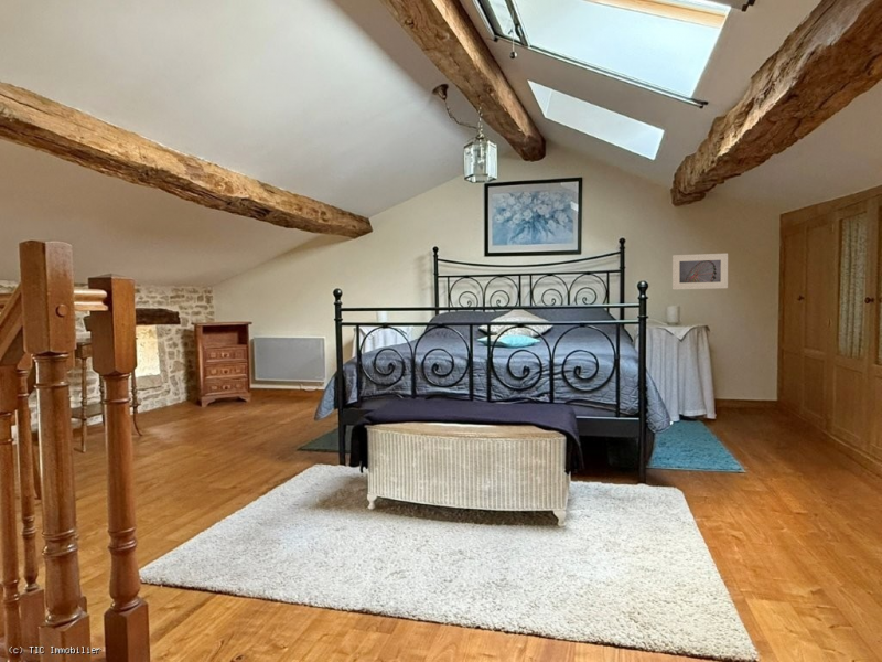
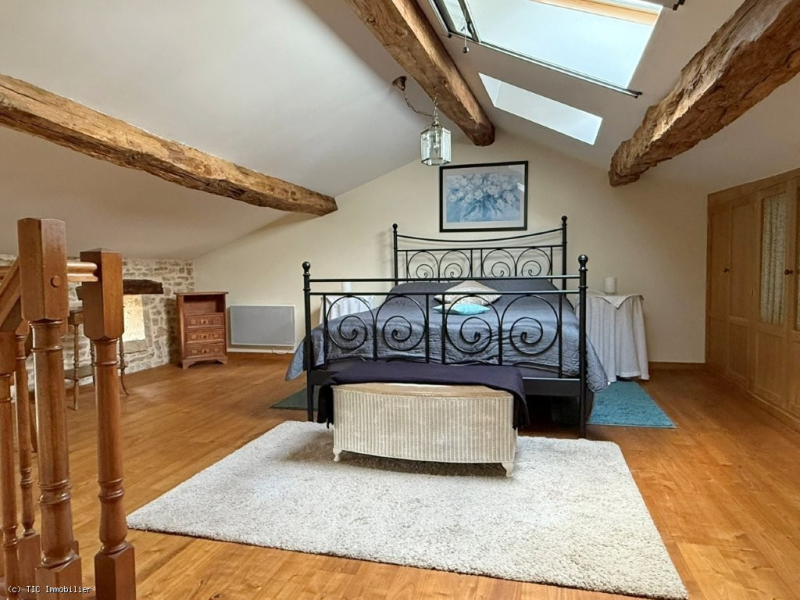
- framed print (699, 271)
